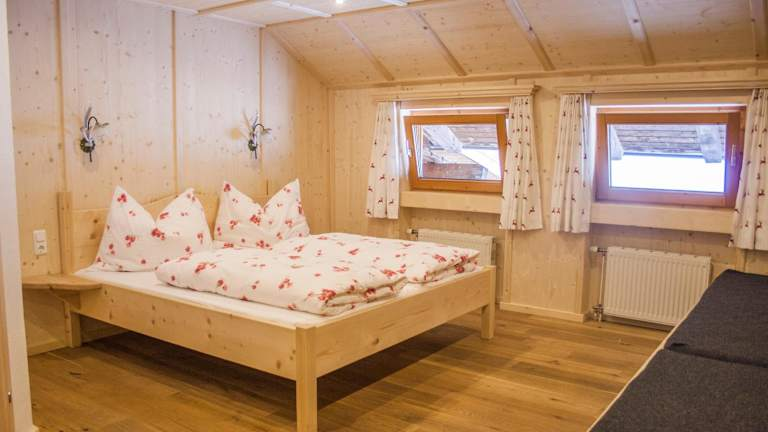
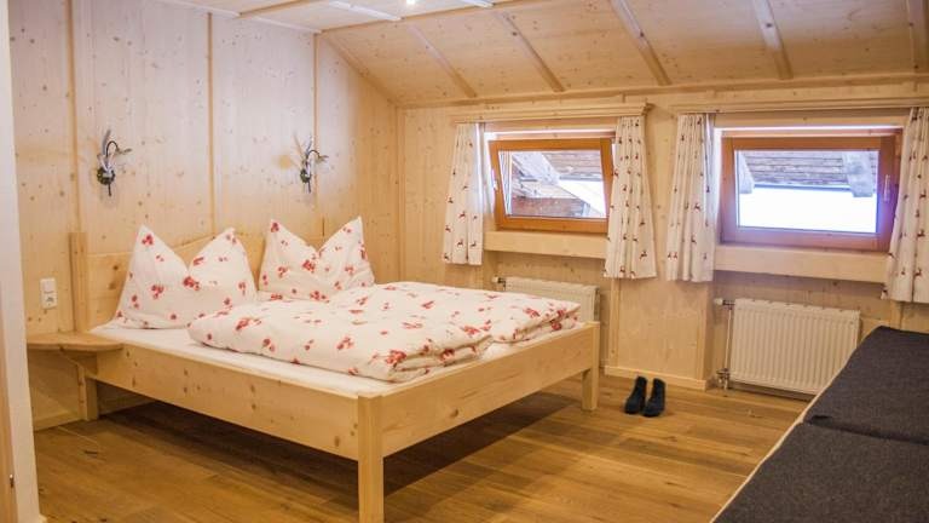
+ boots (645, 393)
